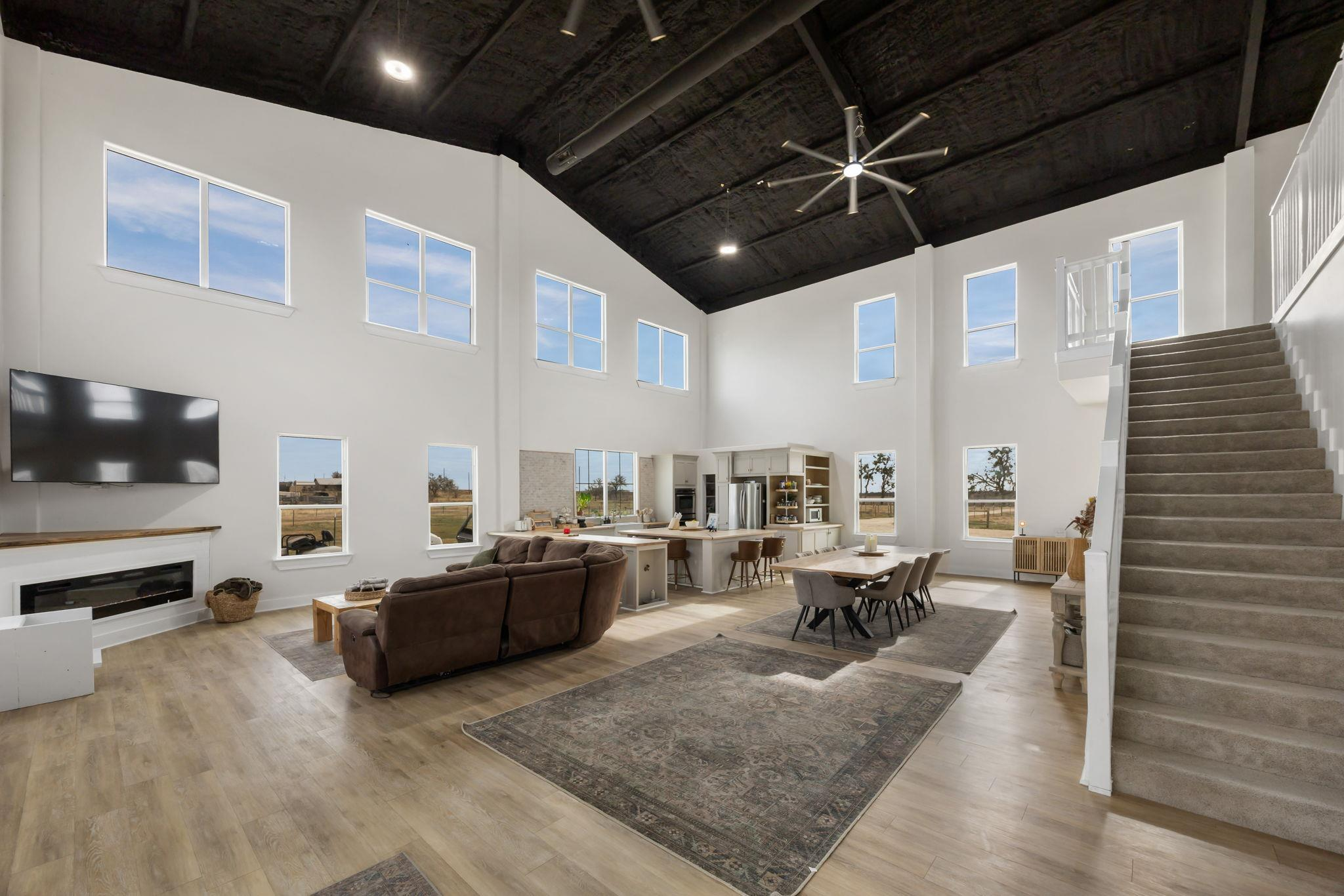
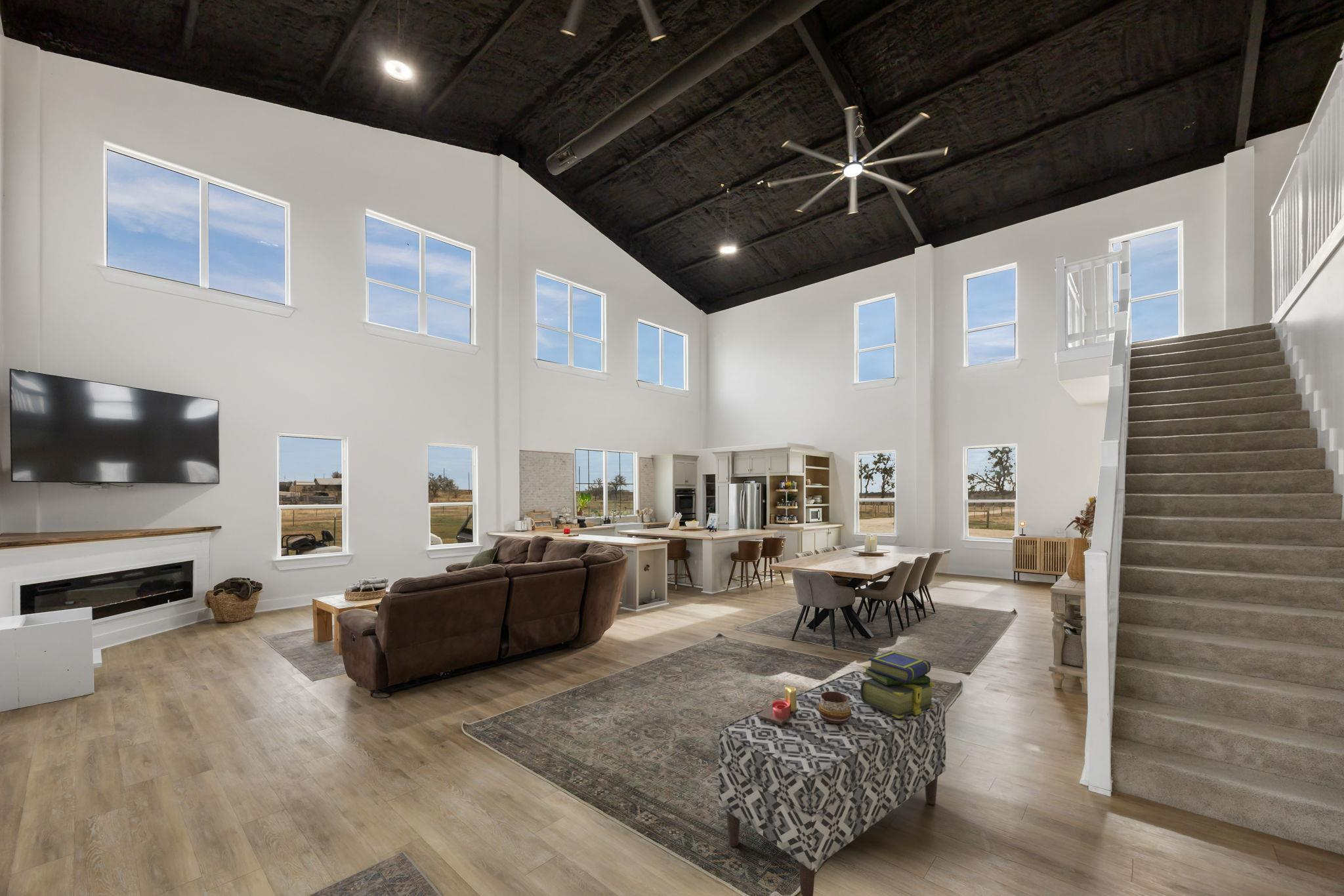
+ decorative bowl (834, 707)
+ candle (779, 703)
+ stack of books (897, 680)
+ bench (837, 767)
